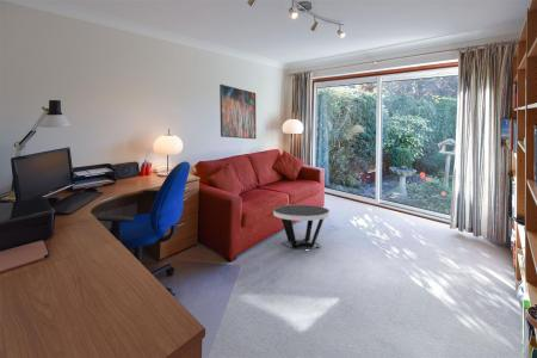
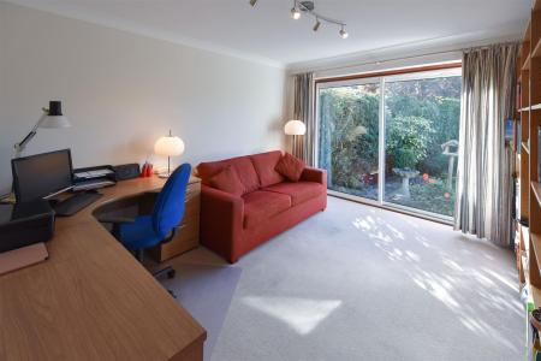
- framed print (239, 113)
- side table (307, 226)
